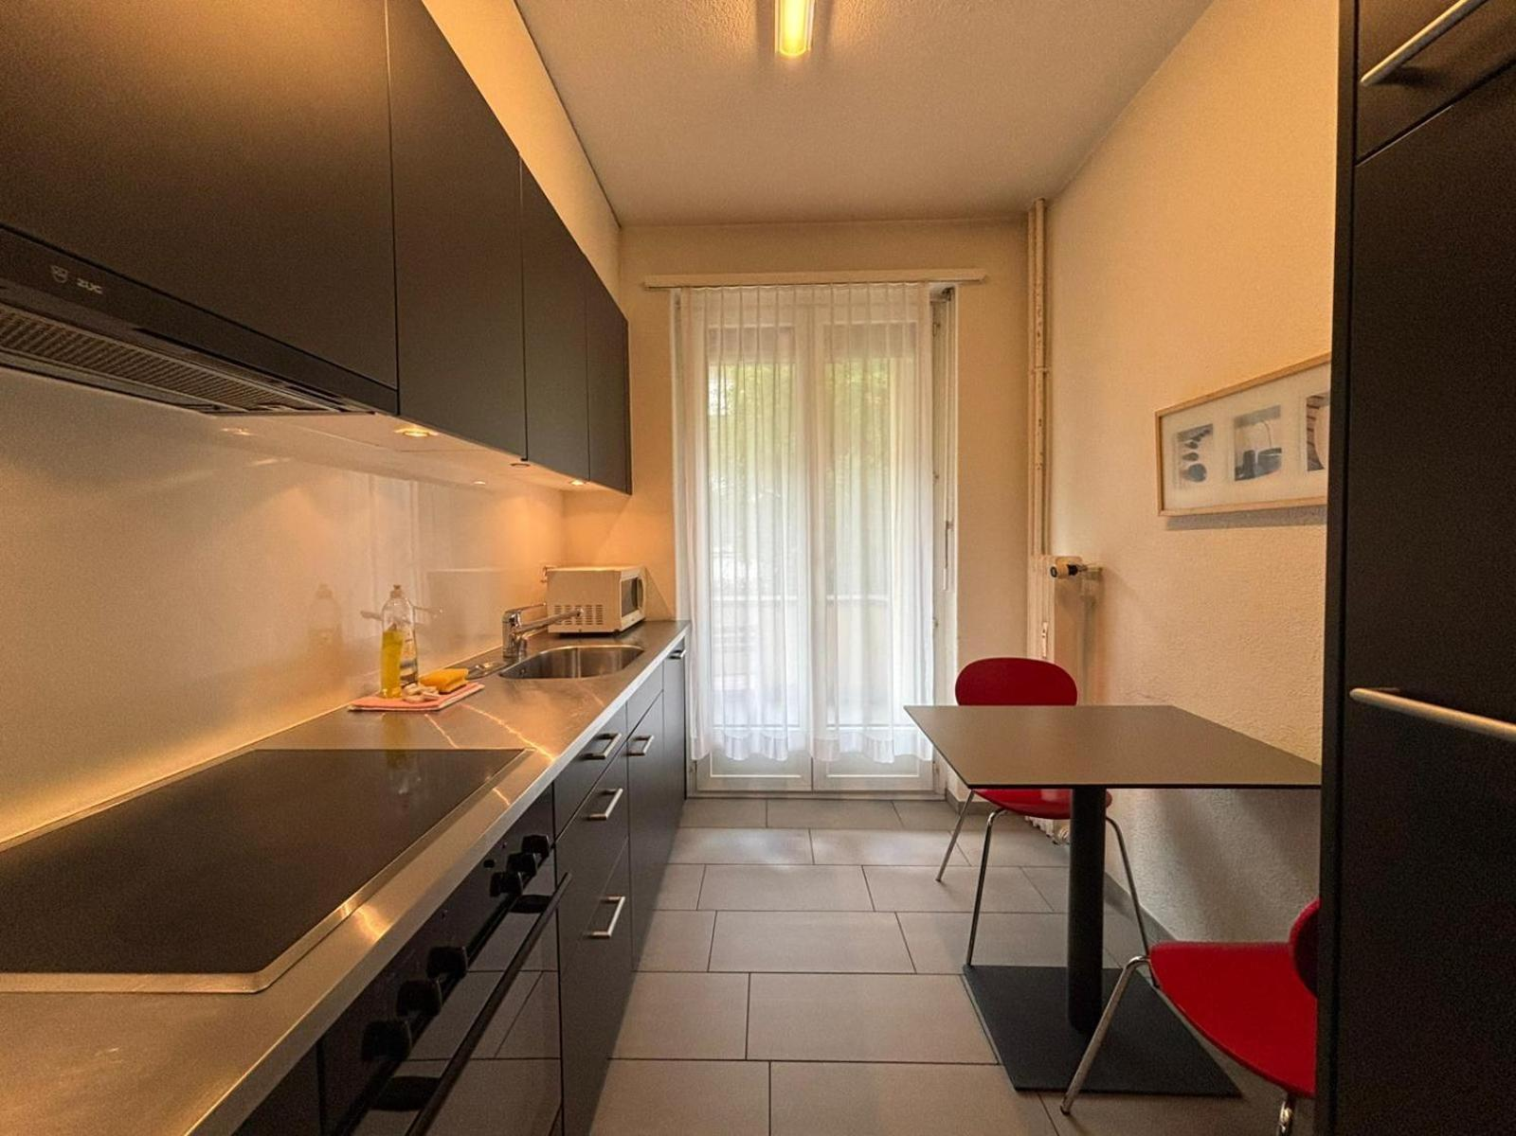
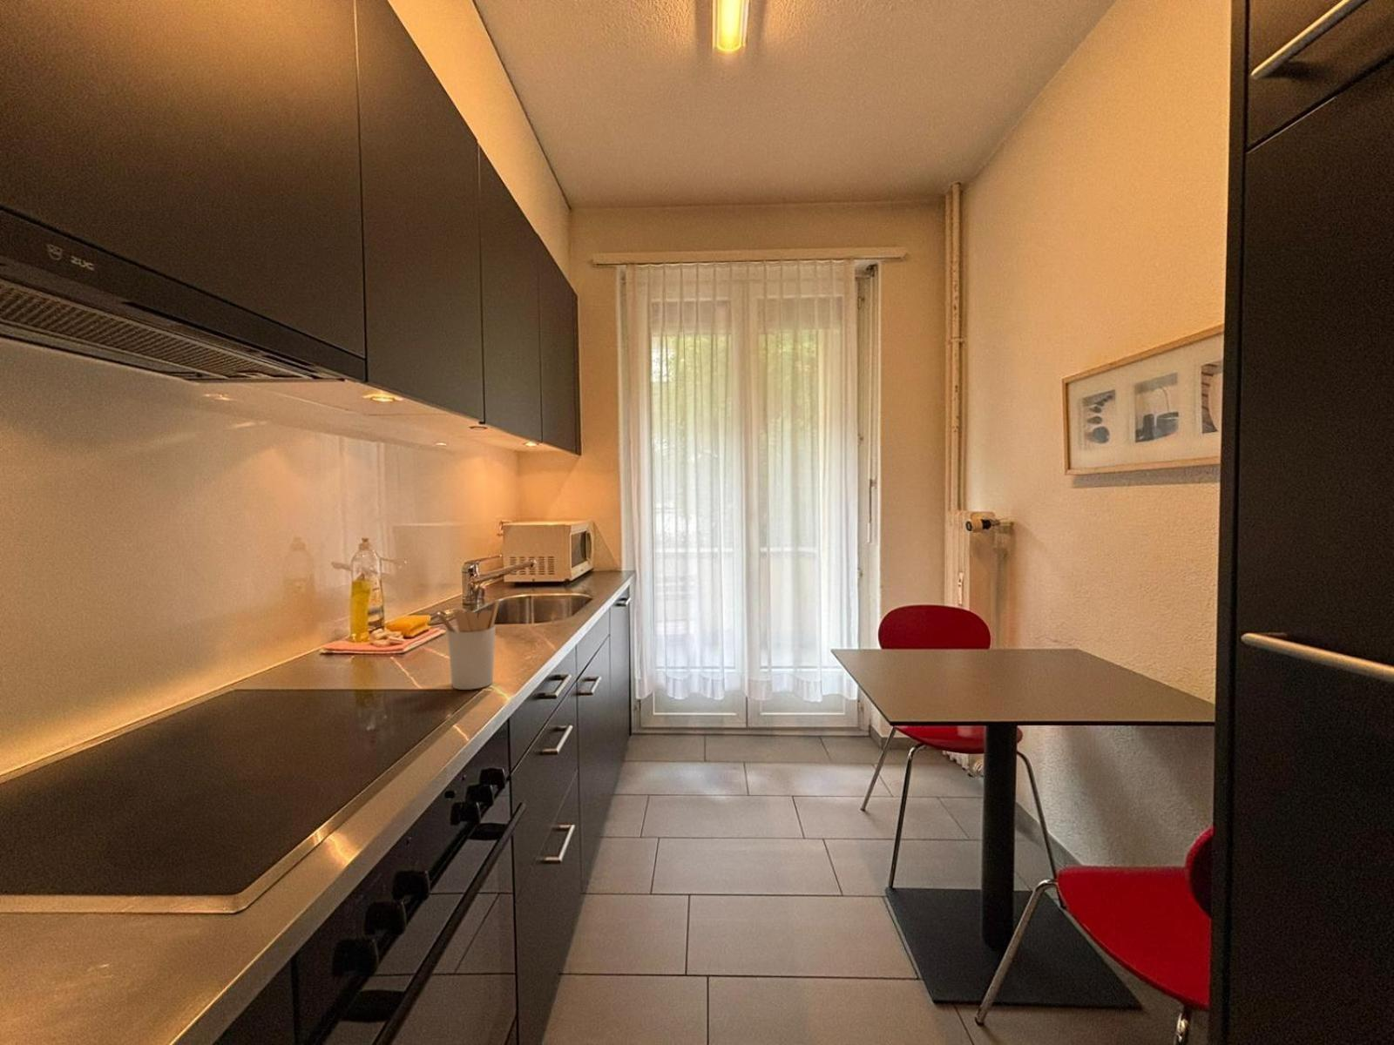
+ utensil holder (472, 644)
